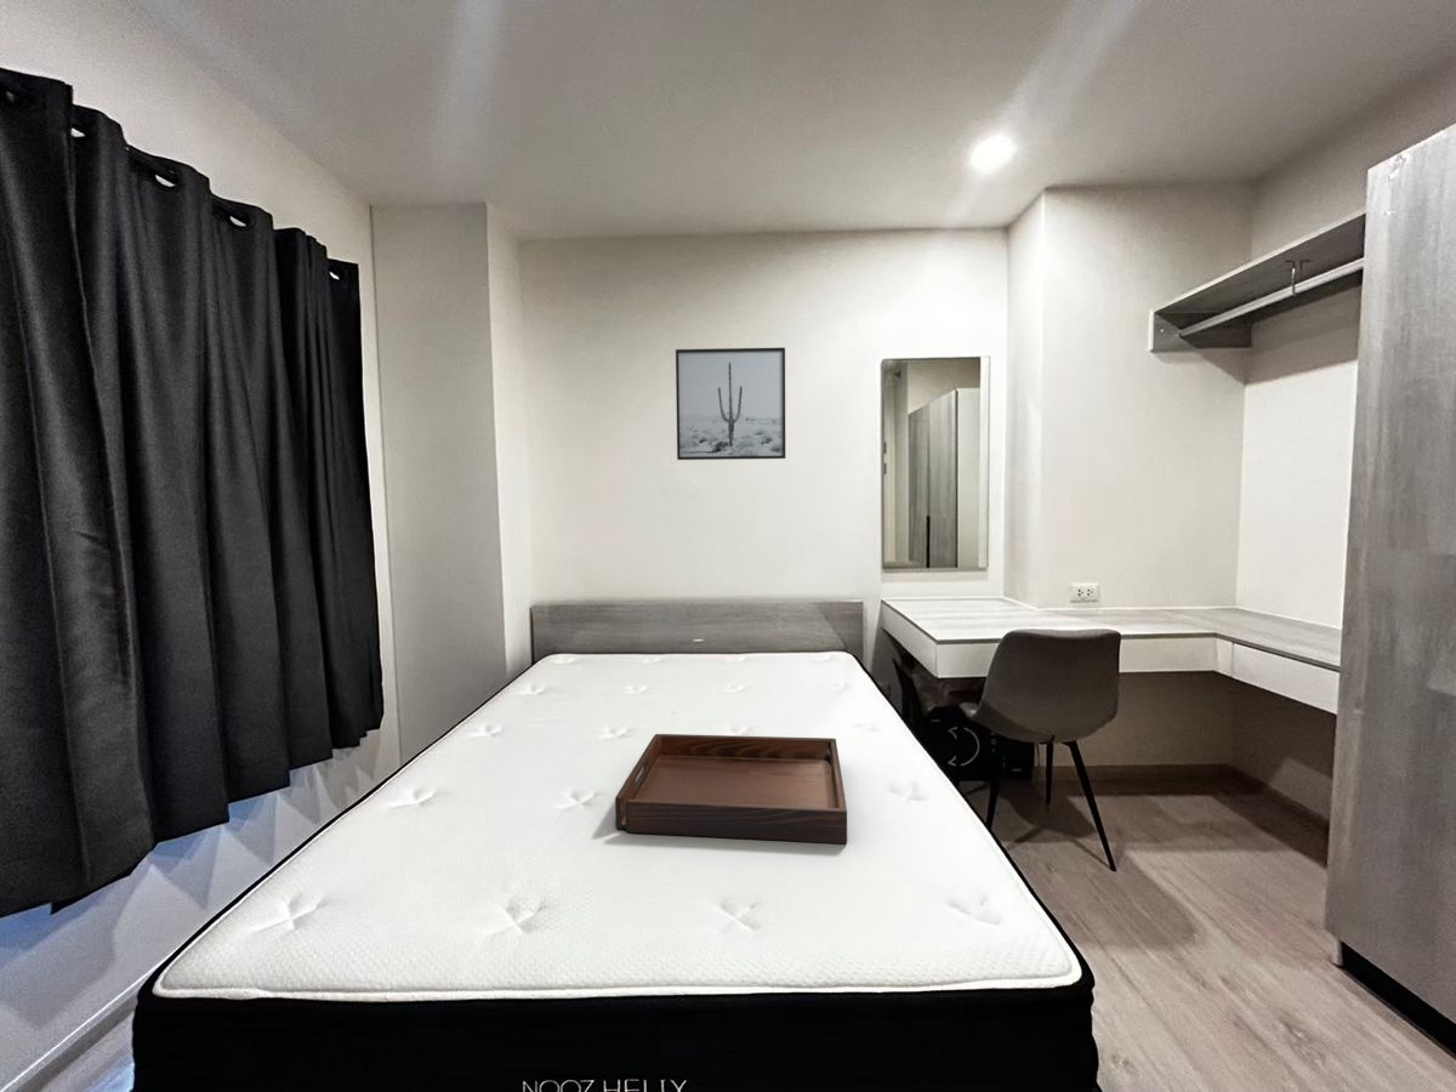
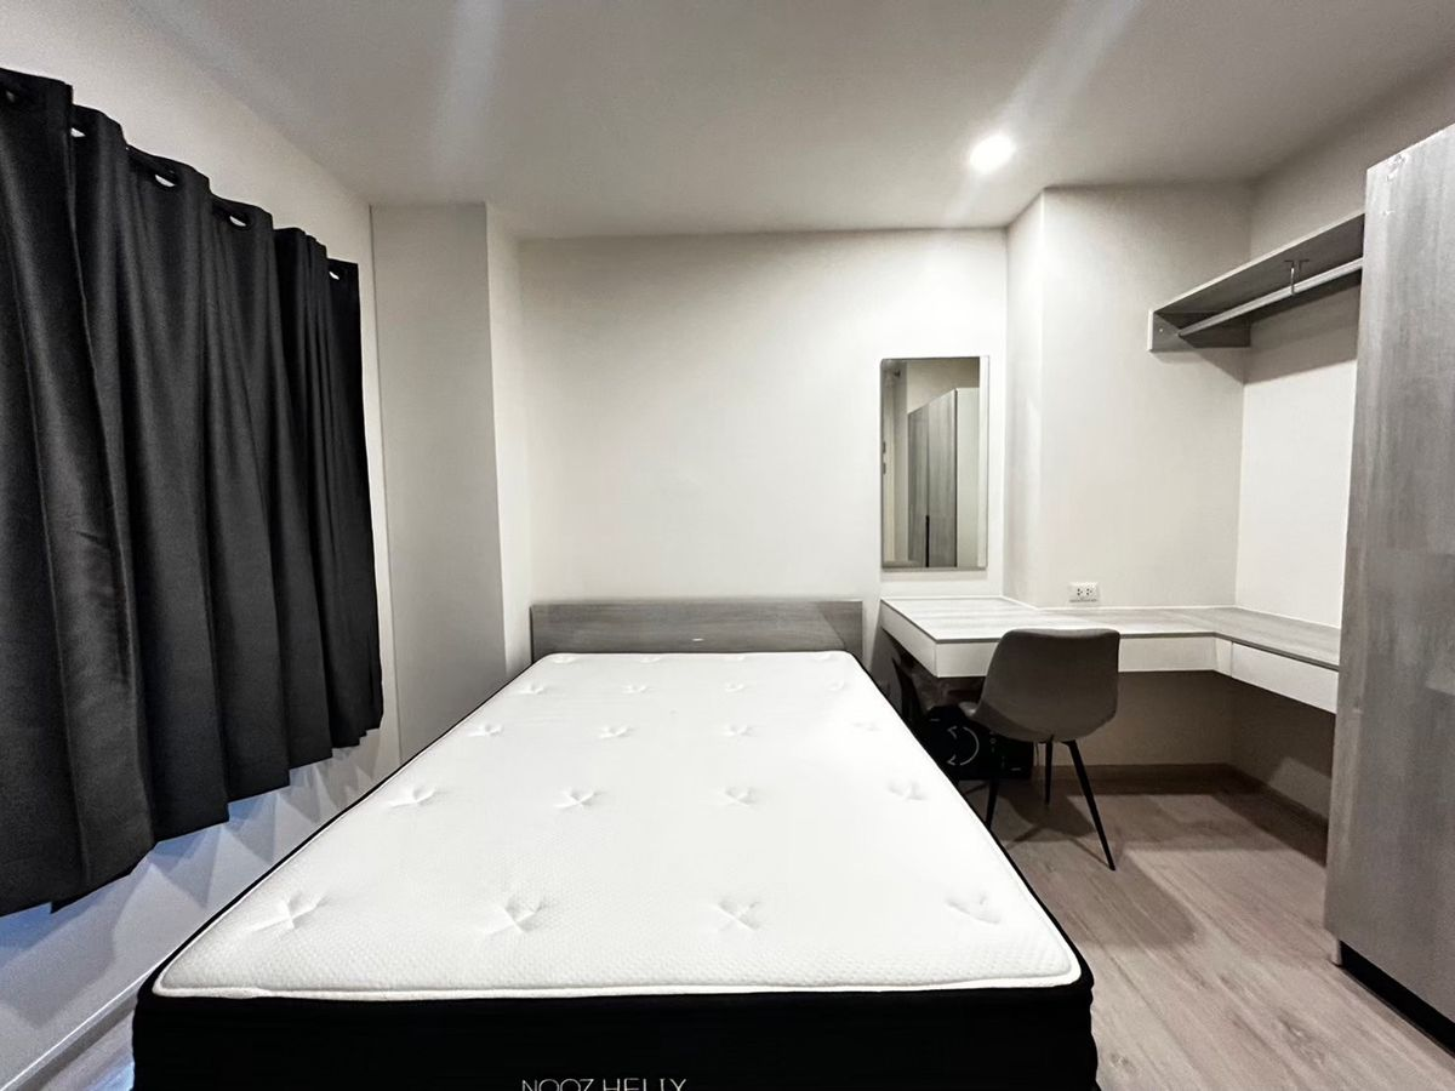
- serving tray (736, 779)
- wall art (730, 404)
